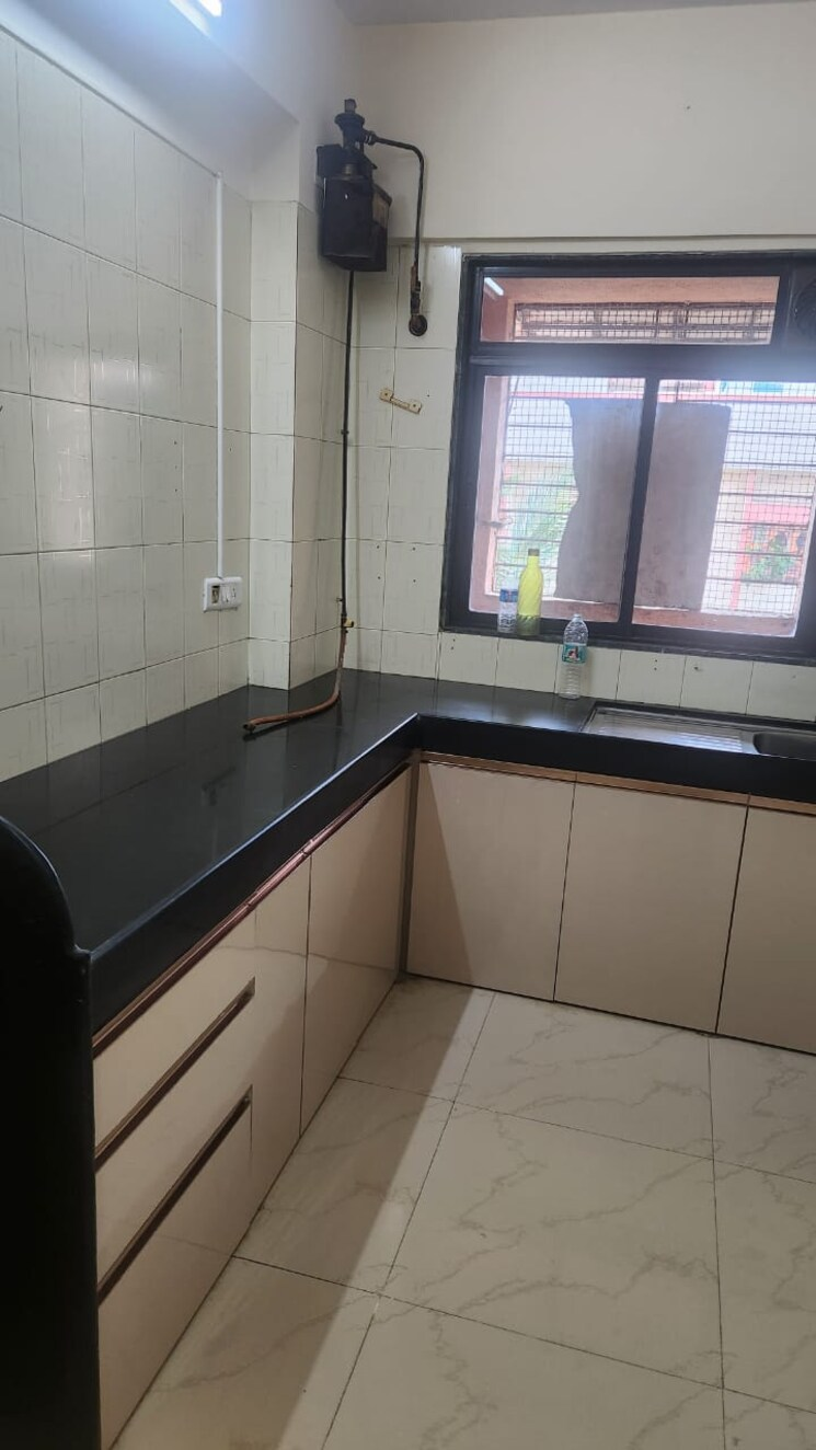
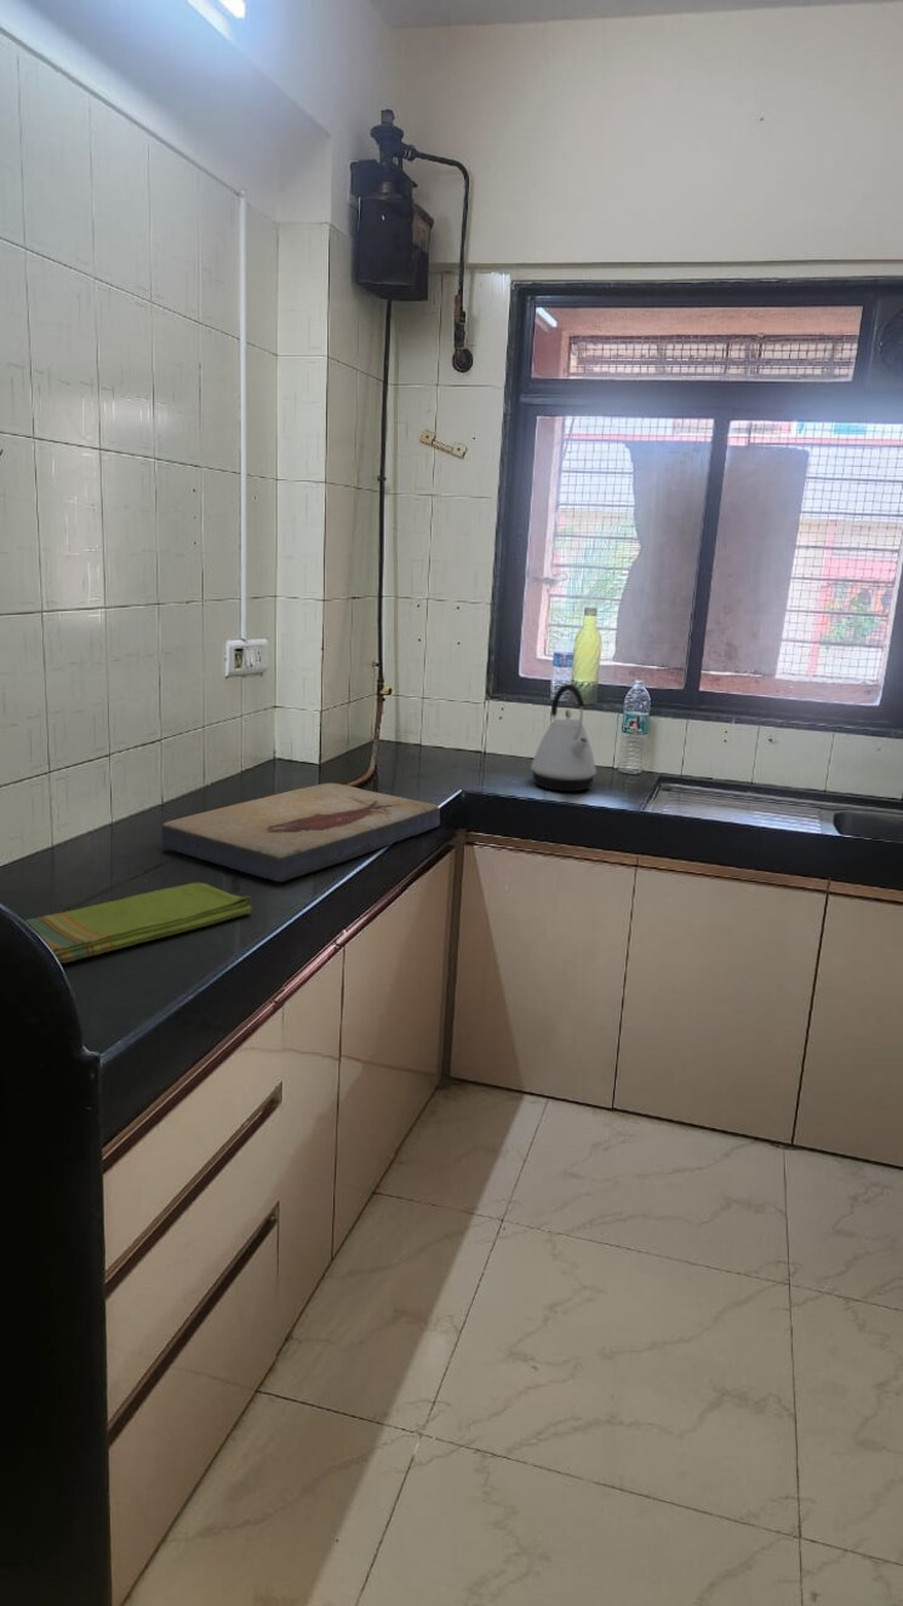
+ dish towel (116, 917)
+ kettle (566, 735)
+ fish fossil (308, 824)
